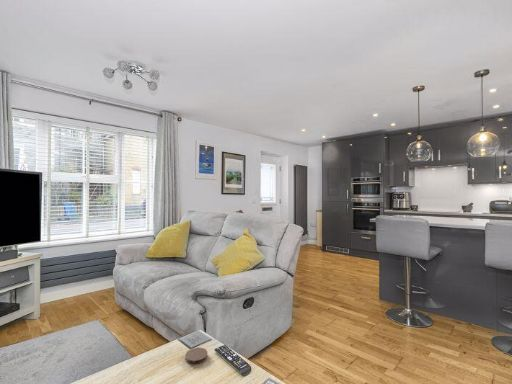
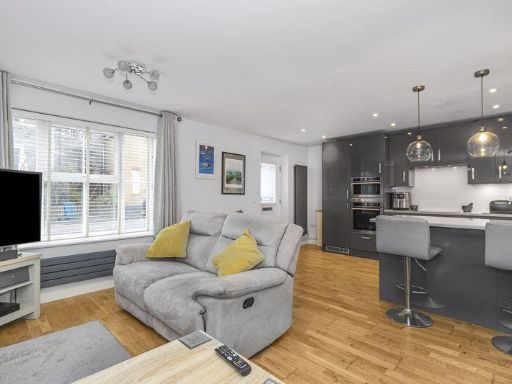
- coaster (196, 355)
